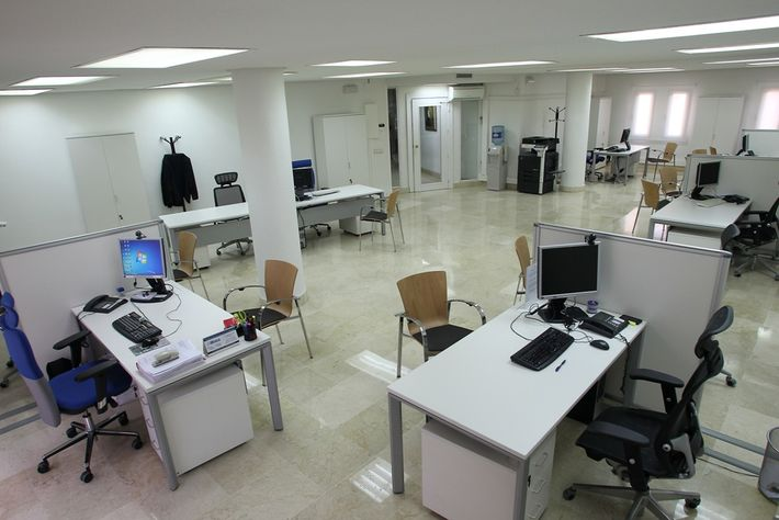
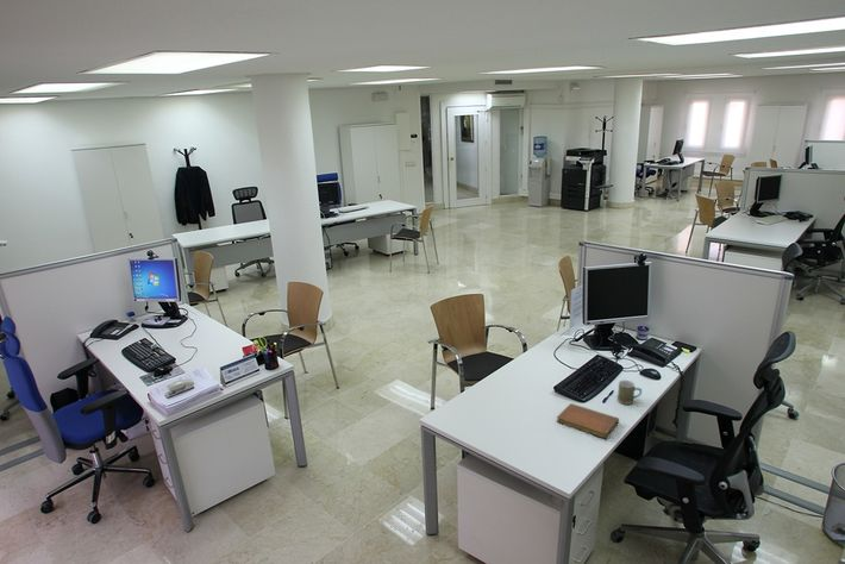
+ notebook (587, 419)
+ mug (630, 393)
